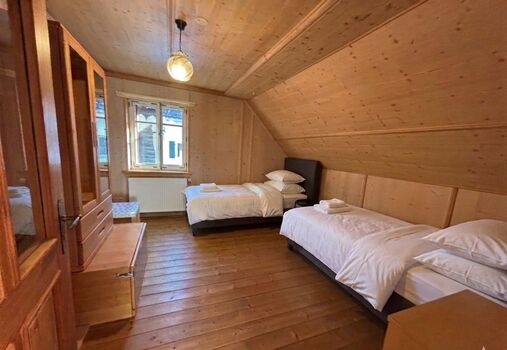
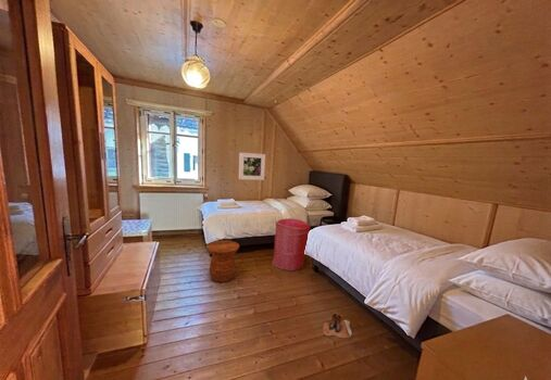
+ side table (222, 261)
+ laundry hamper (290, 242)
+ boots (337, 322)
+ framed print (252, 166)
